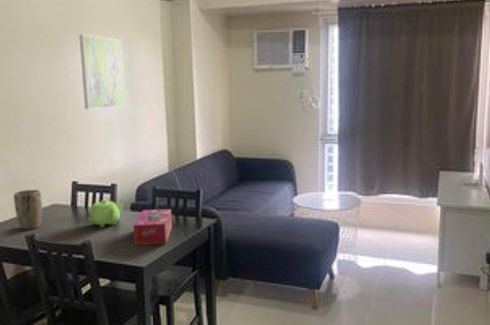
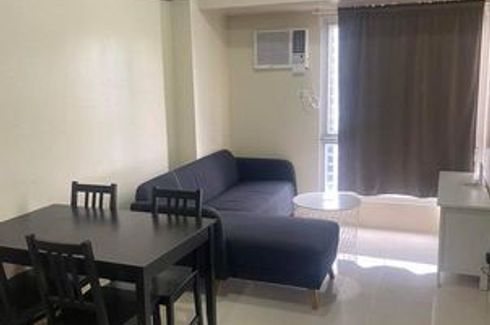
- tissue box (153, 225)
- teapot (107, 211)
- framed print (103, 73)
- plant pot (28, 209)
